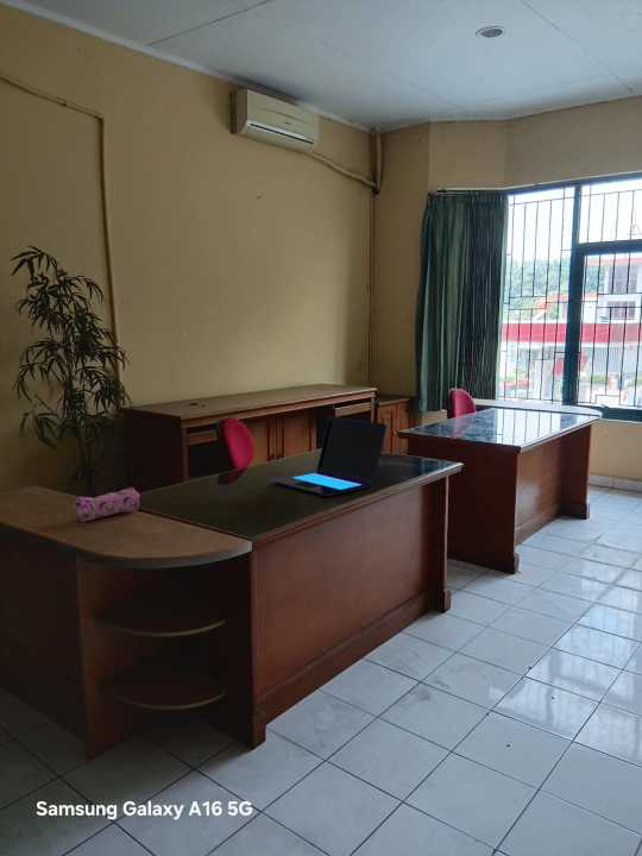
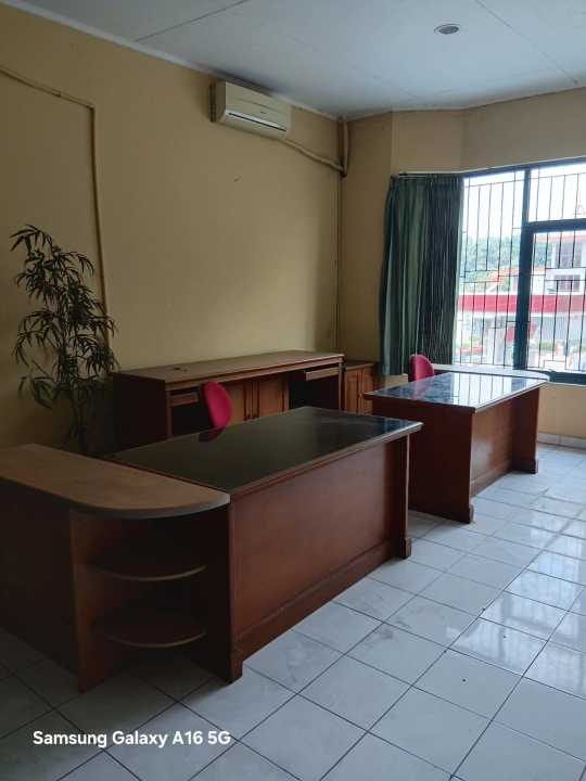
- pencil case (108, 503)
- laptop (328, 453)
